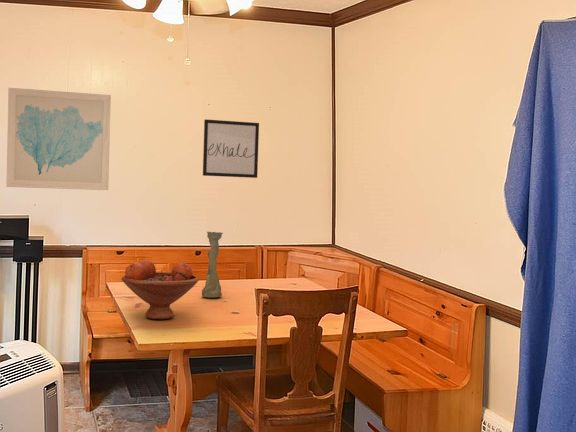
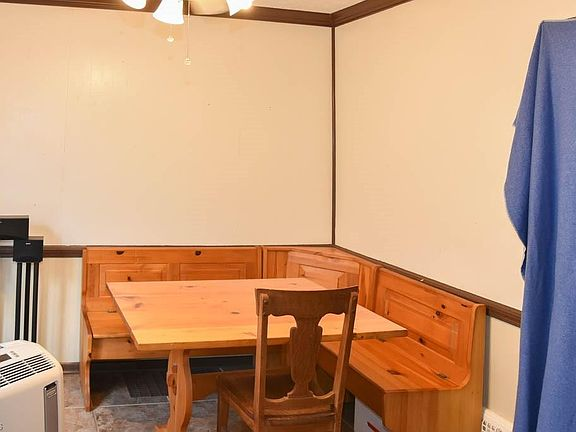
- wall art (231, 149)
- fruit bowl (160, 289)
- wall art (59, 140)
- vase (212, 264)
